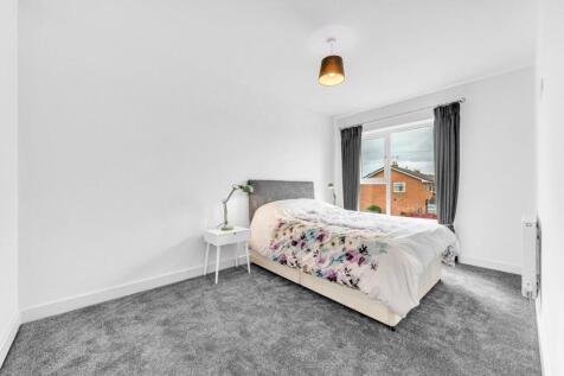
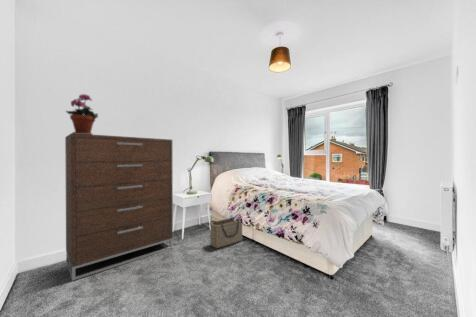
+ potted plant (82, 113)
+ dresser (123, 196)
+ basket (226, 231)
